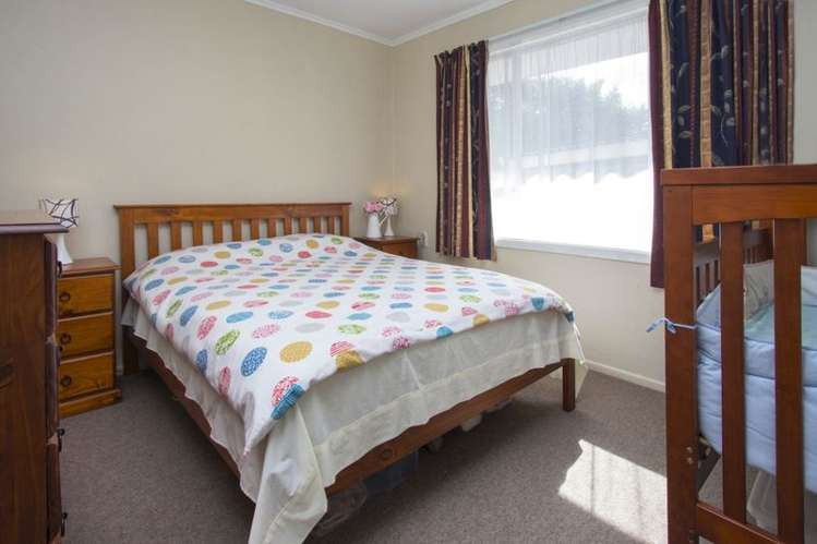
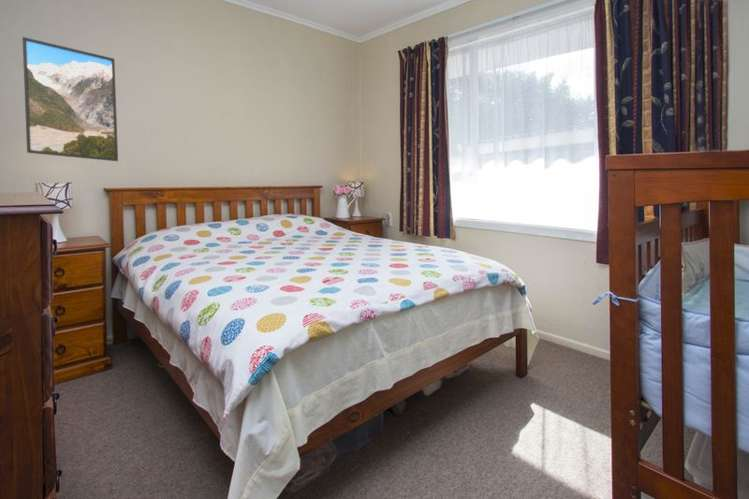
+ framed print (73, 103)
